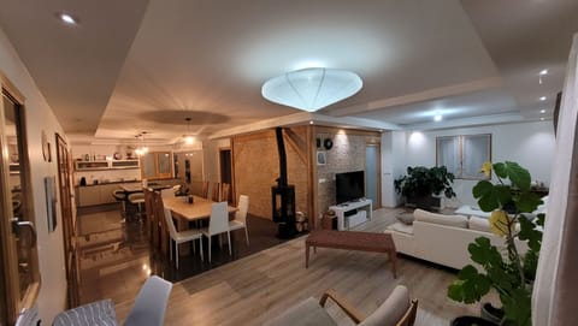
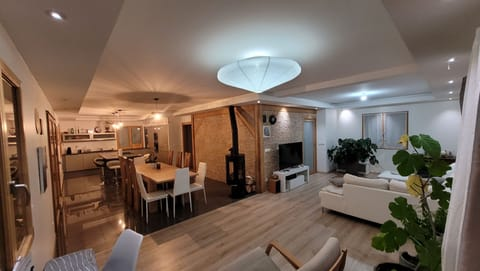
- coffee table (349, 249)
